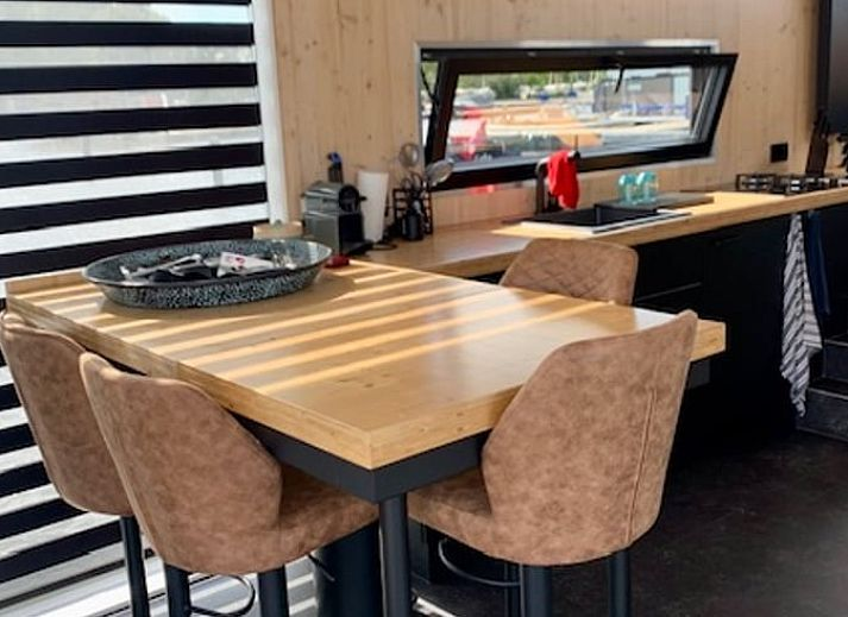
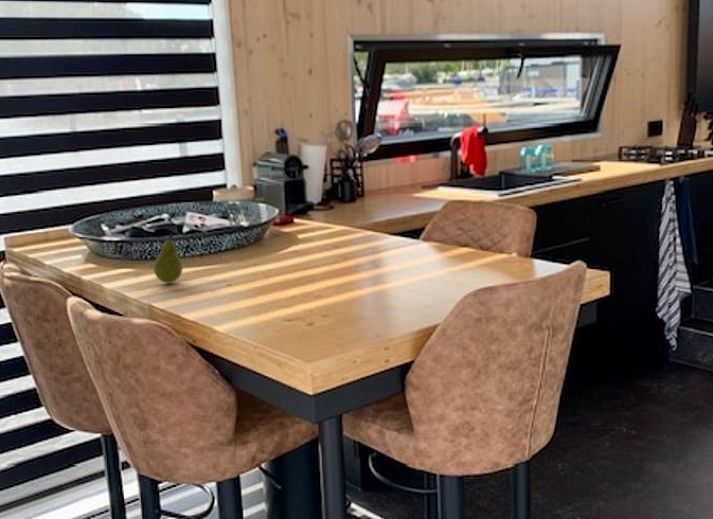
+ fruit (167, 257)
